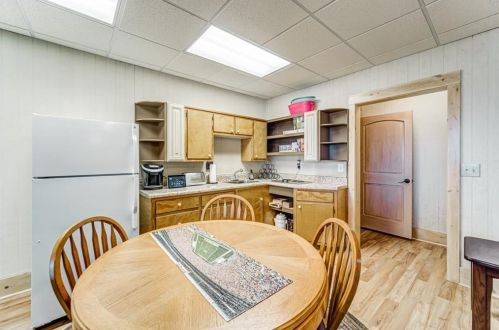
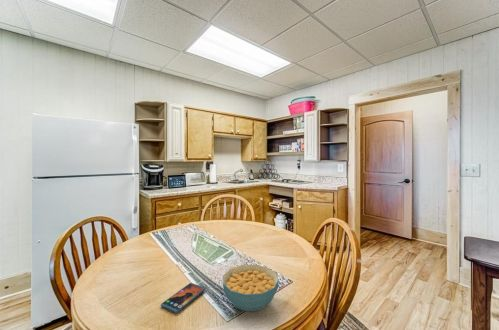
+ smartphone (184, 296)
+ cereal bowl (250, 291)
